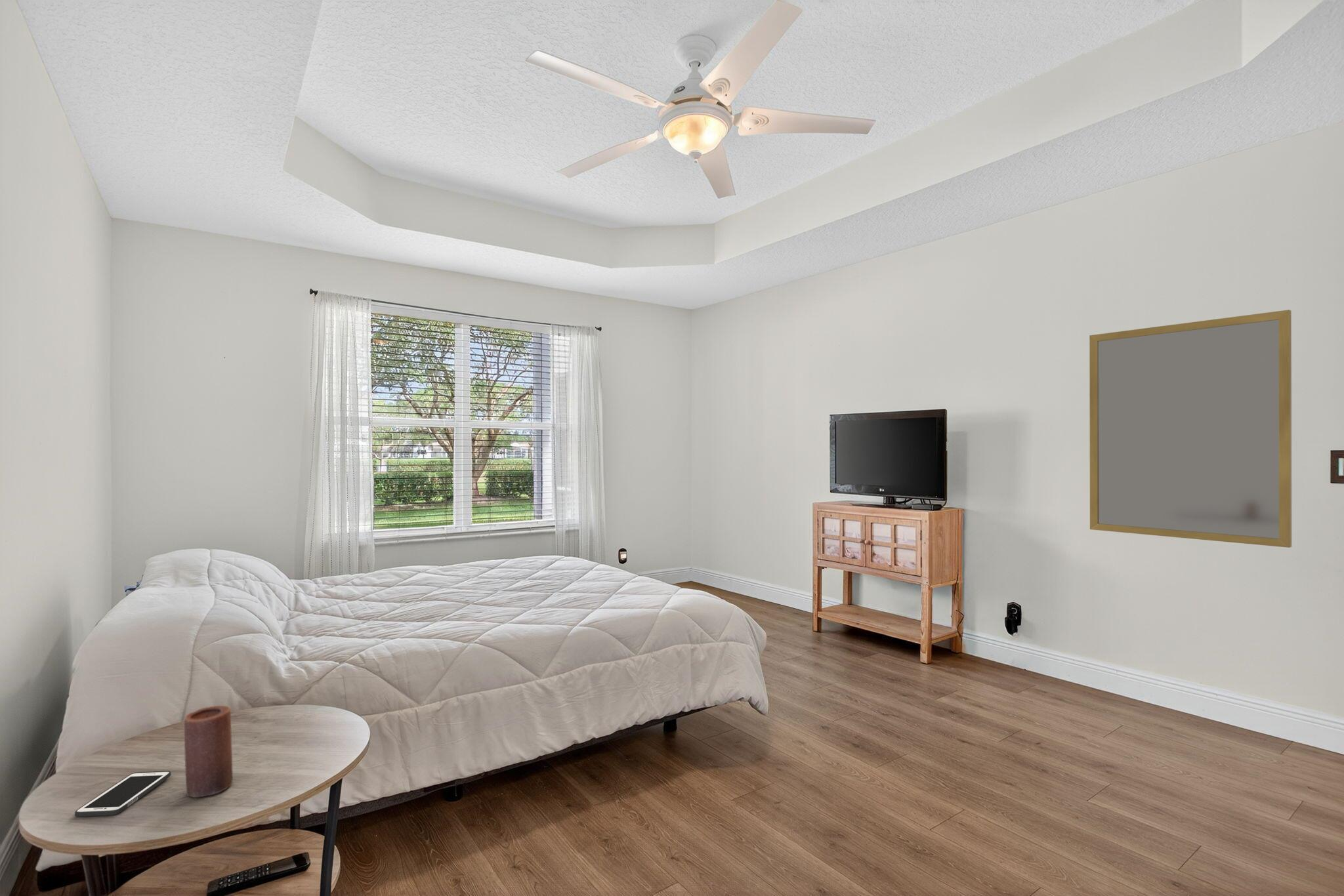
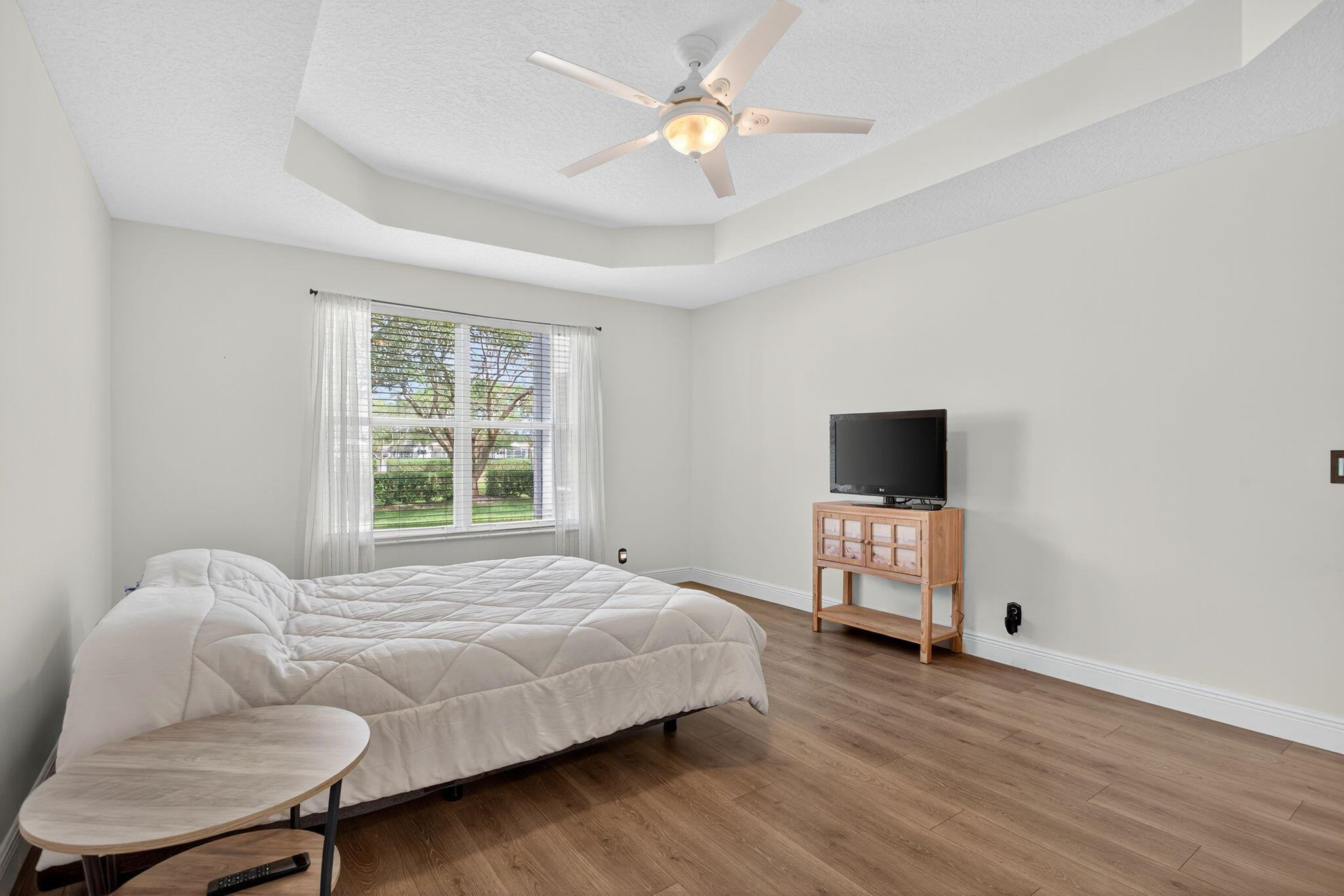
- candle (209, 750)
- home mirror (1181, 430)
- cell phone (125, 792)
